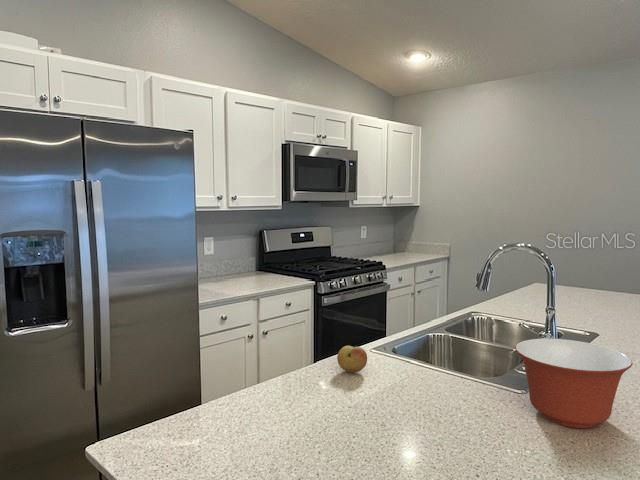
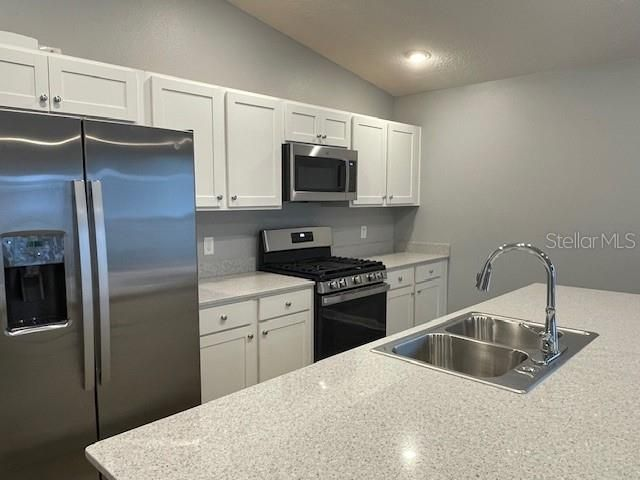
- mixing bowl (569, 384)
- fruit (352, 359)
